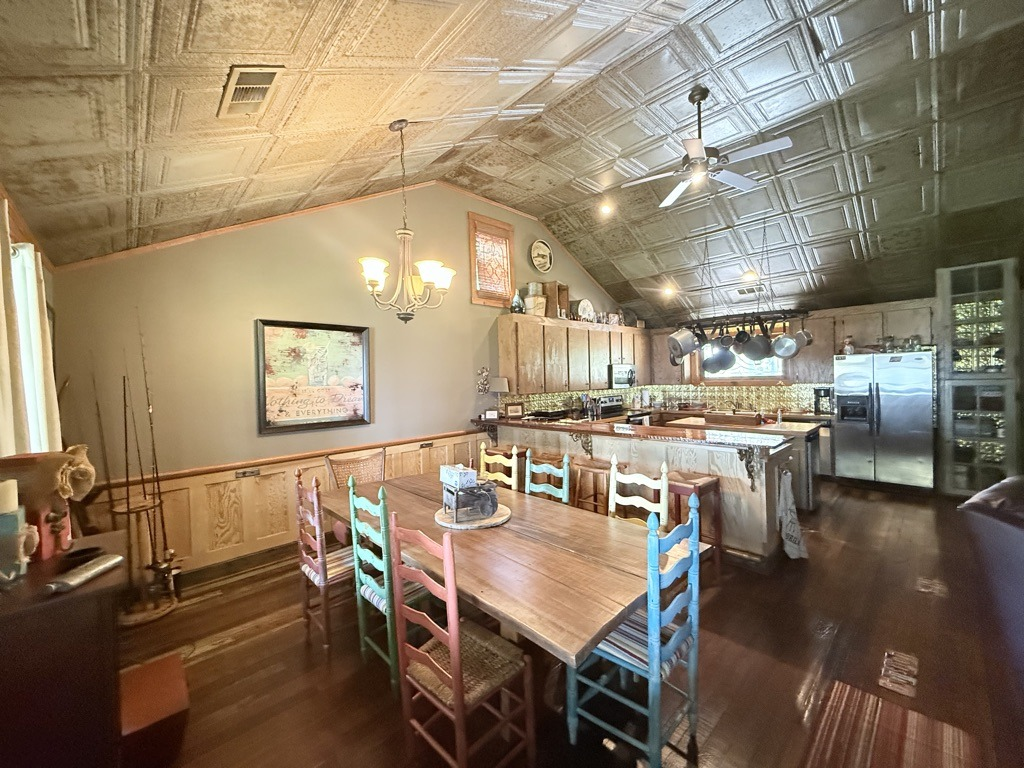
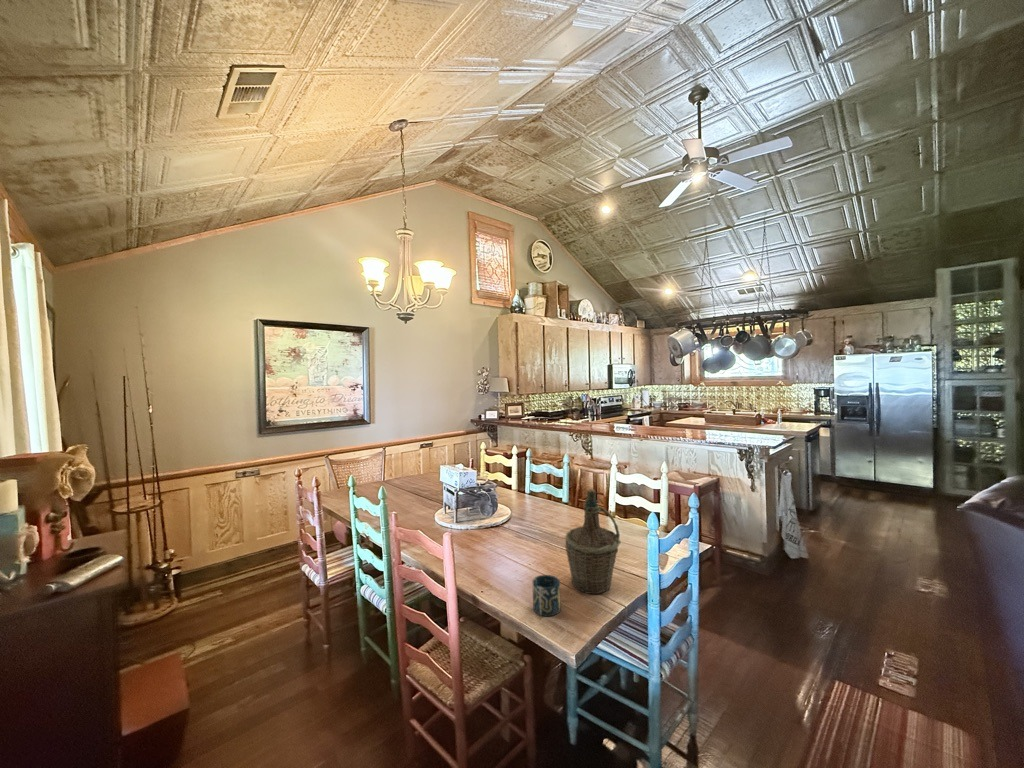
+ cup (545, 592)
+ bottle (592, 537)
